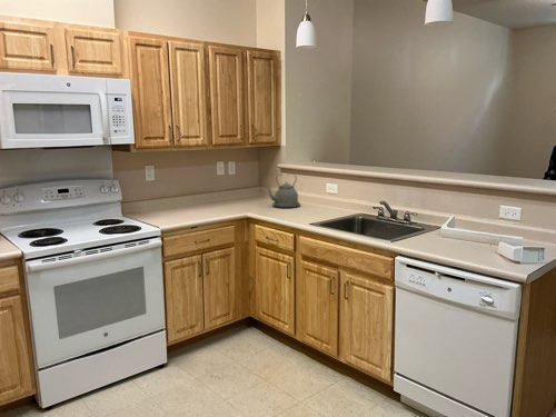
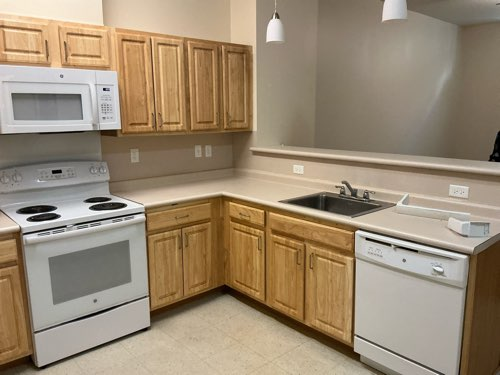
- kettle (285, 190)
